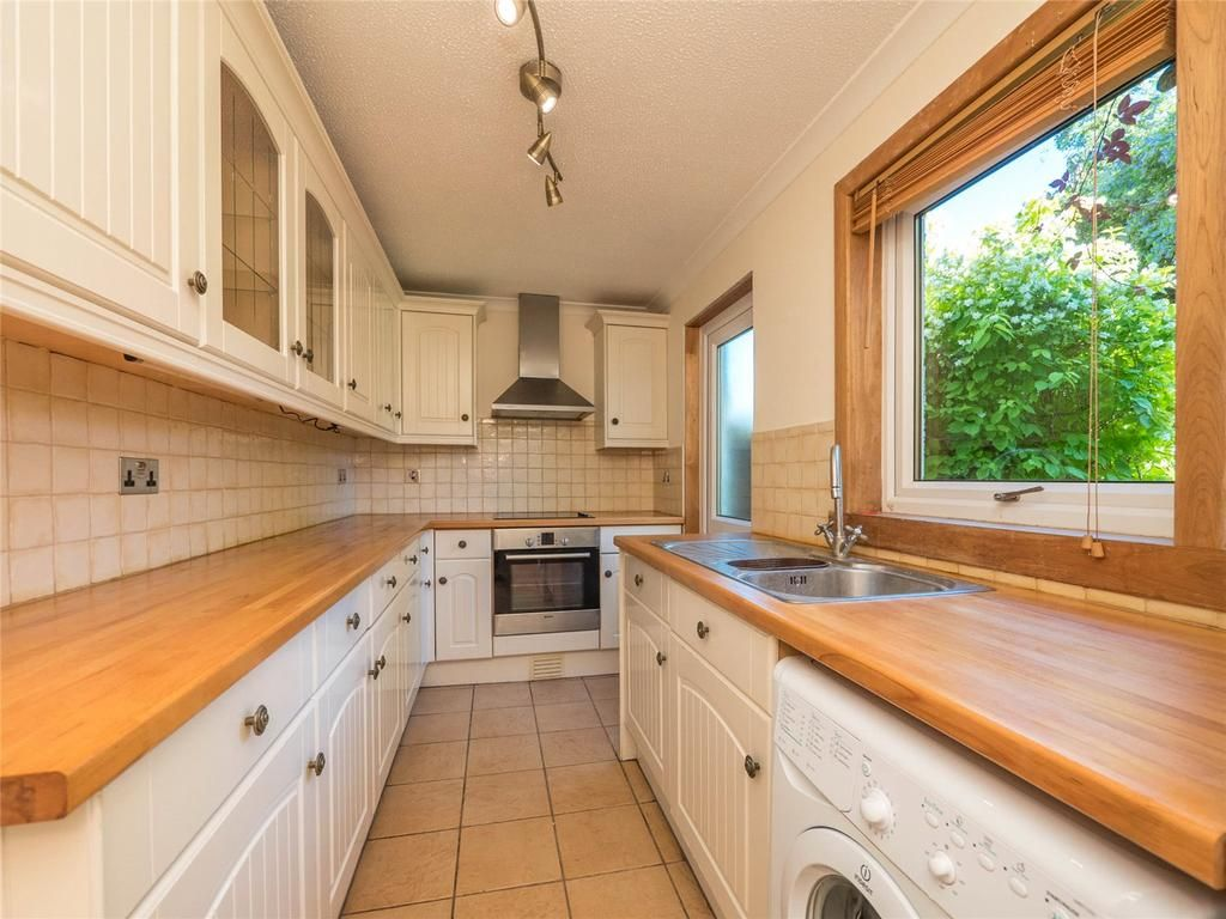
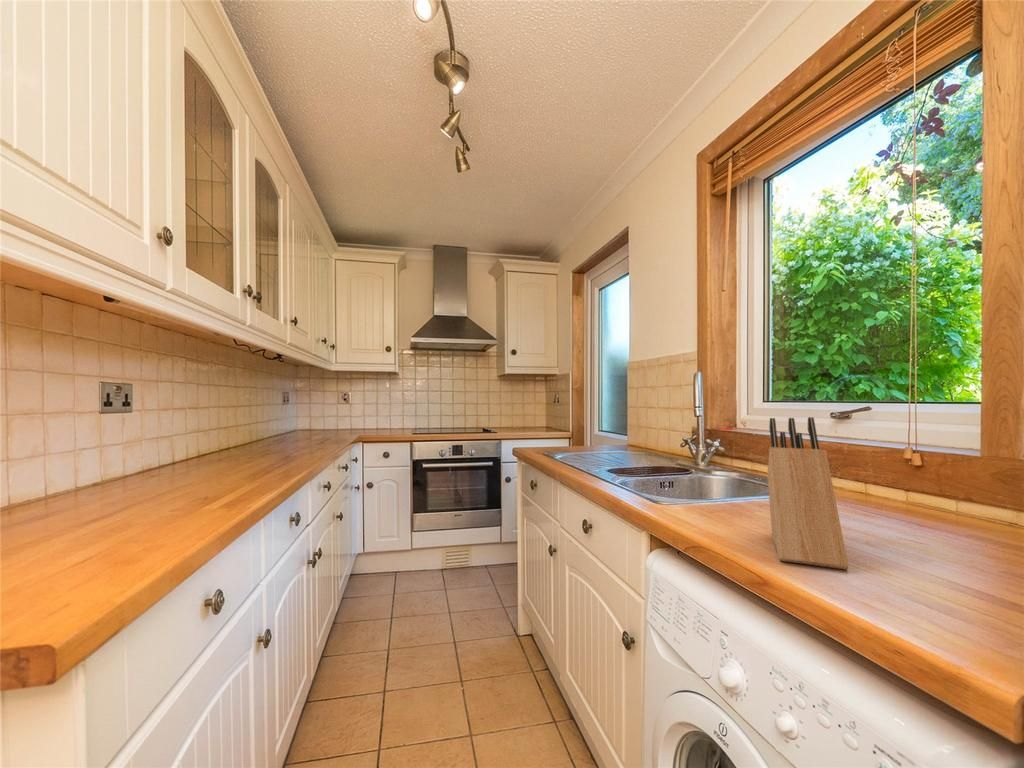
+ knife block (799, 480)
